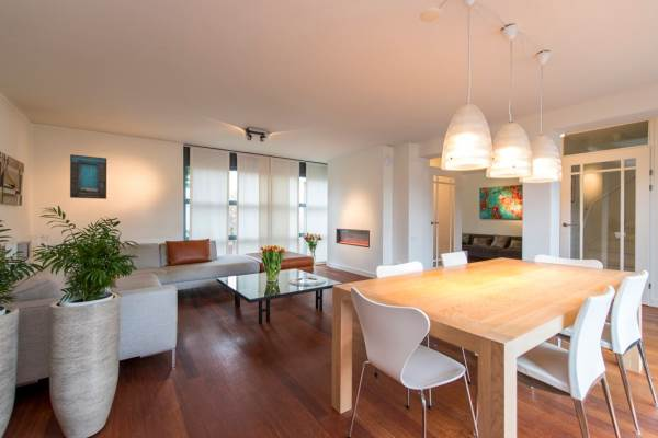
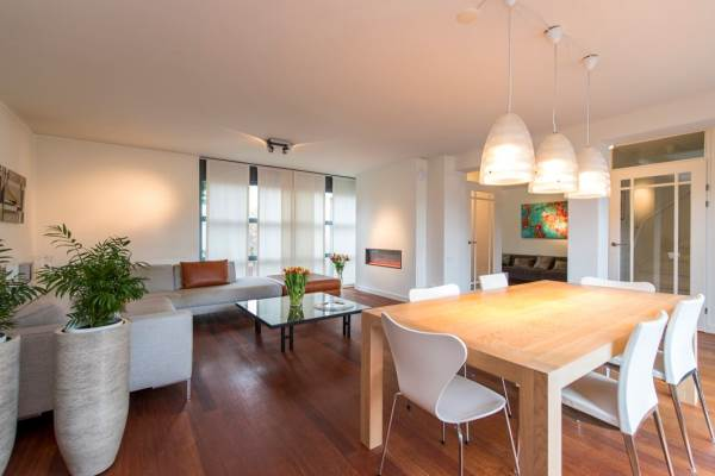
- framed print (89, 177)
